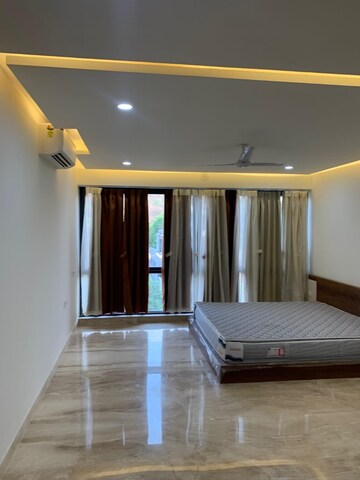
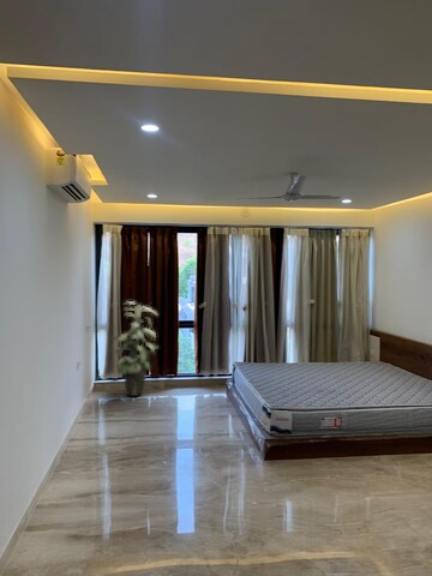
+ indoor plant (133, 348)
